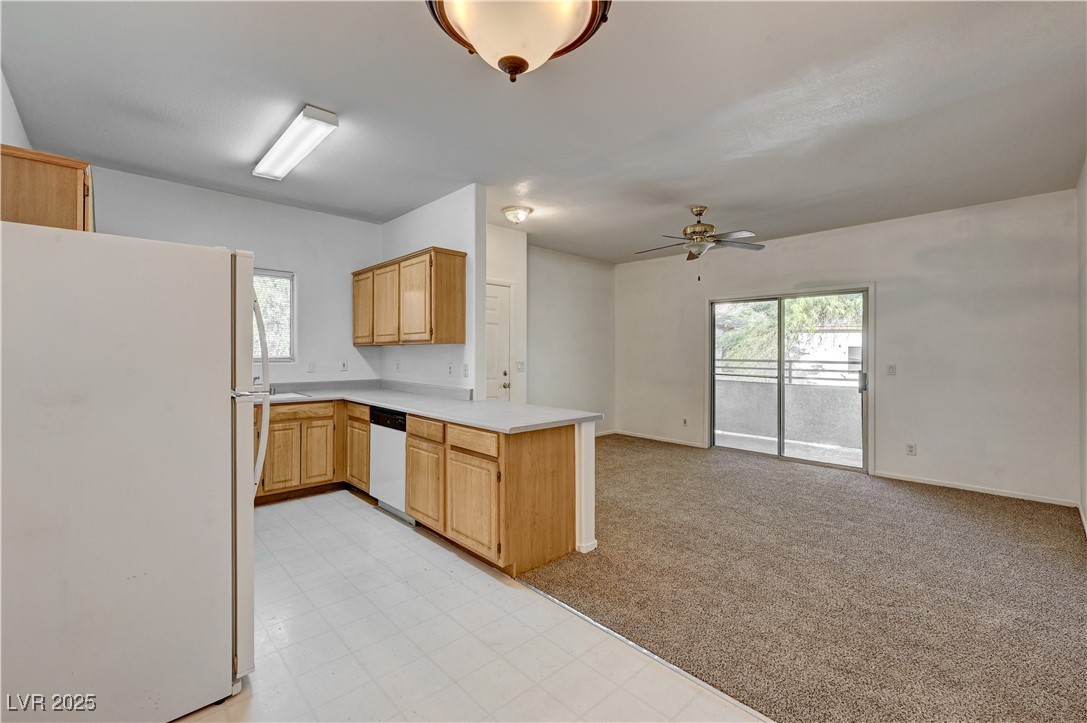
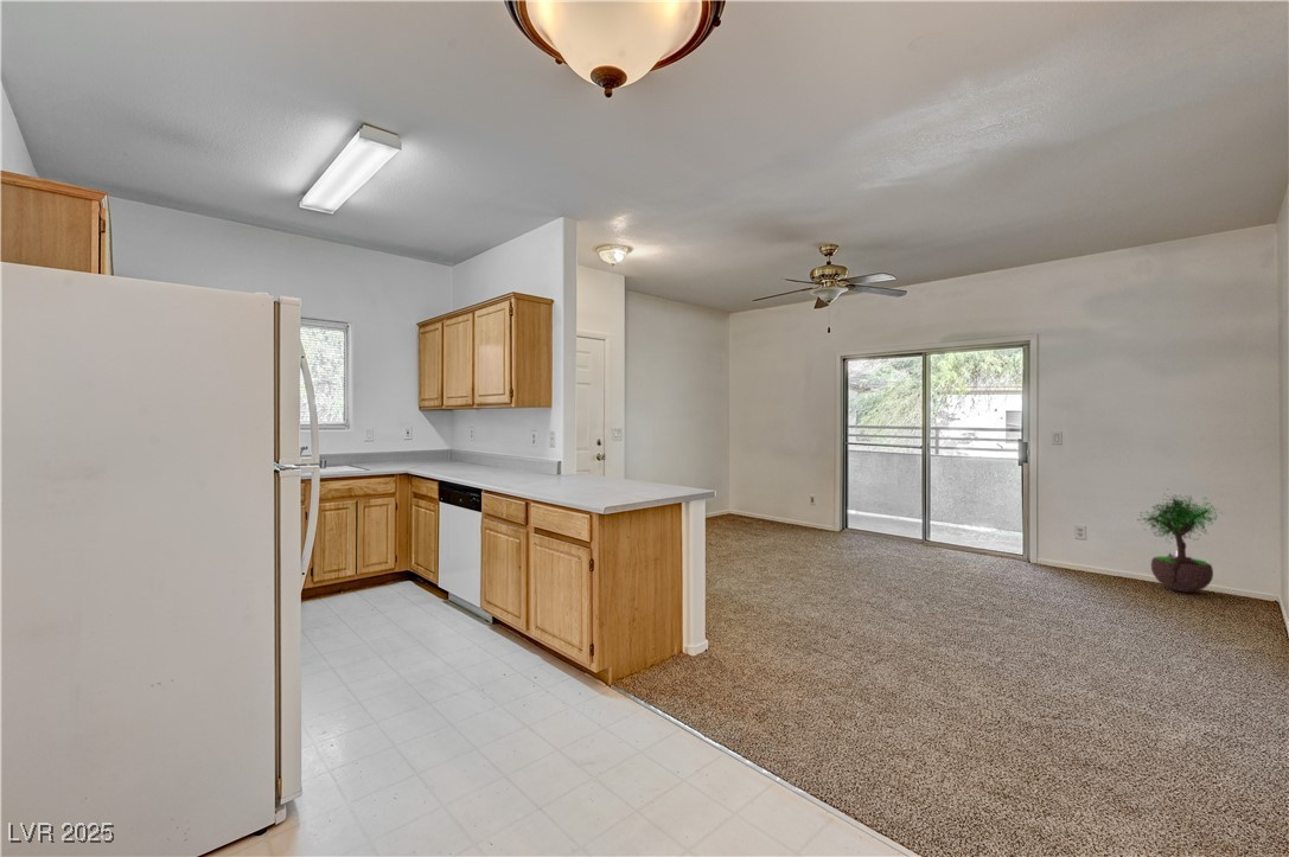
+ potted tree (1178, 539)
